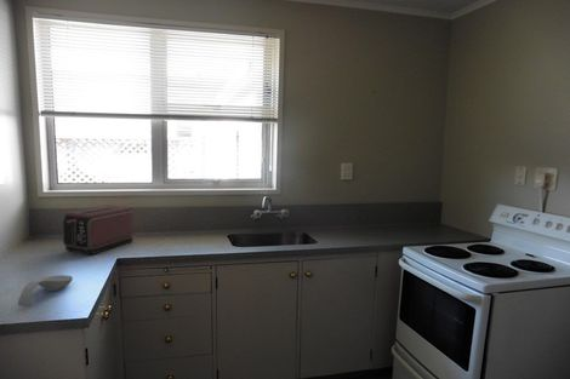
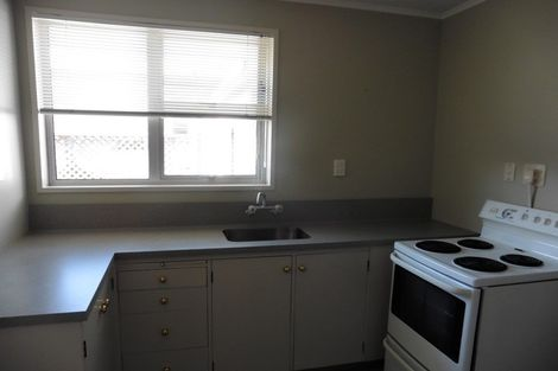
- toaster (97, 229)
- spoon rest (46, 285)
